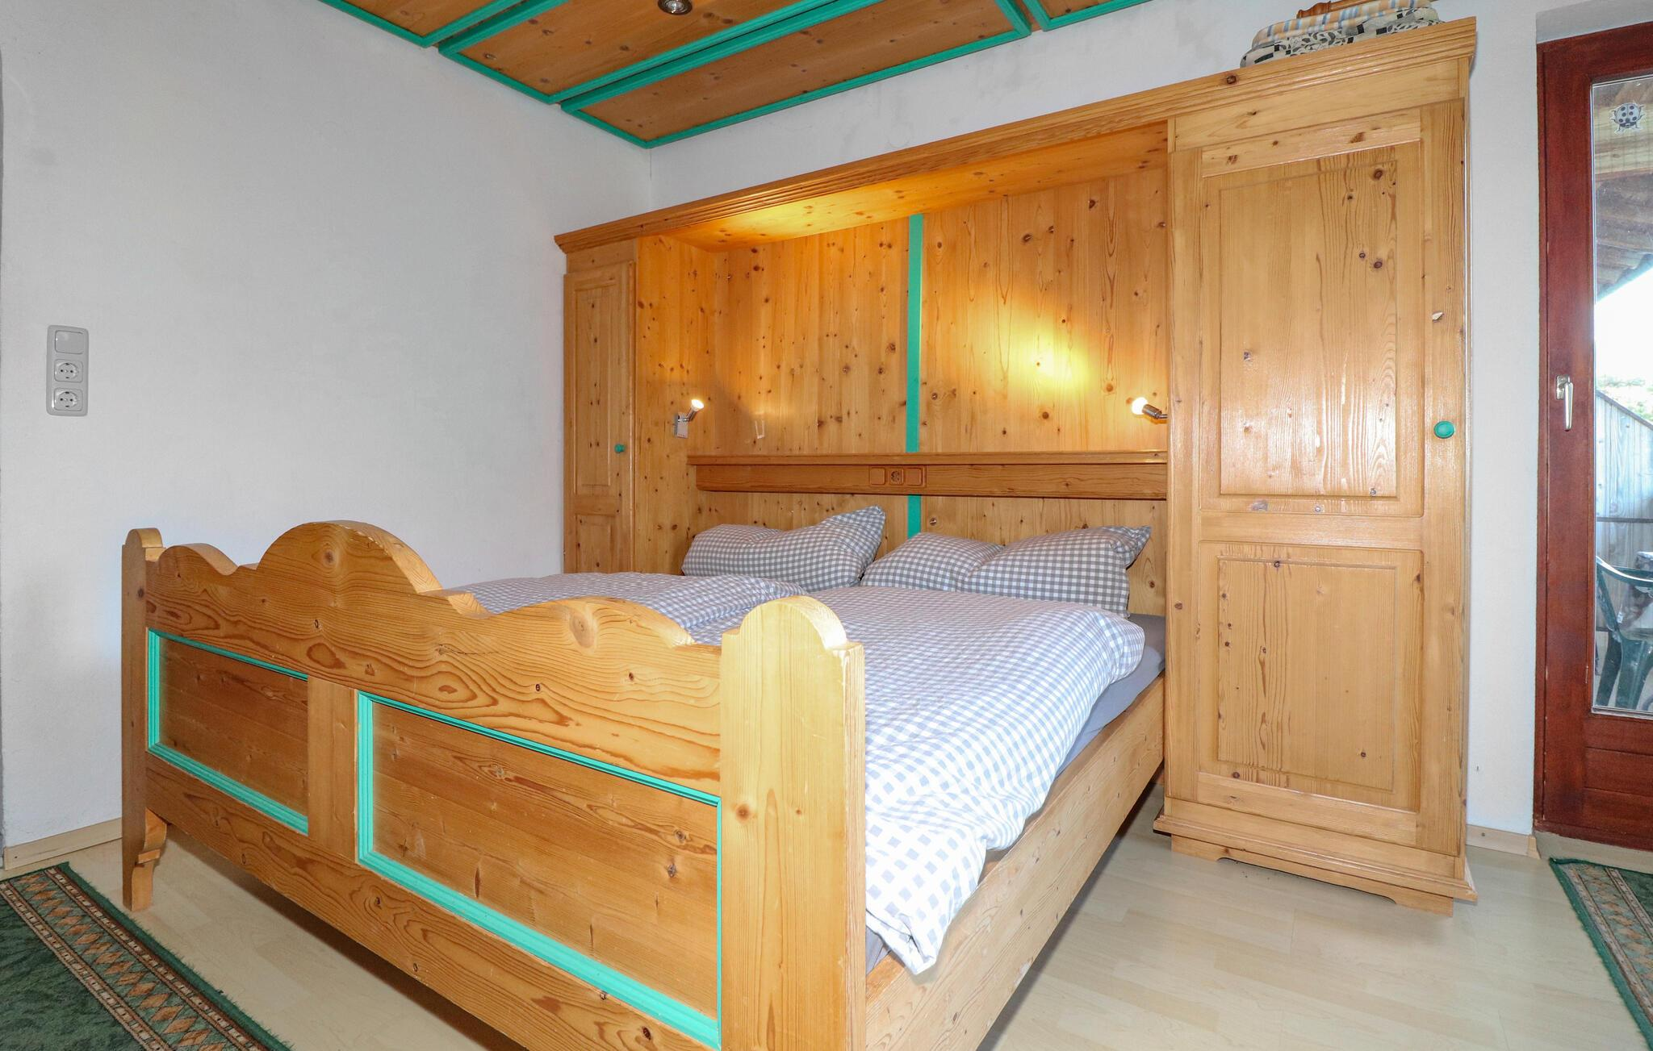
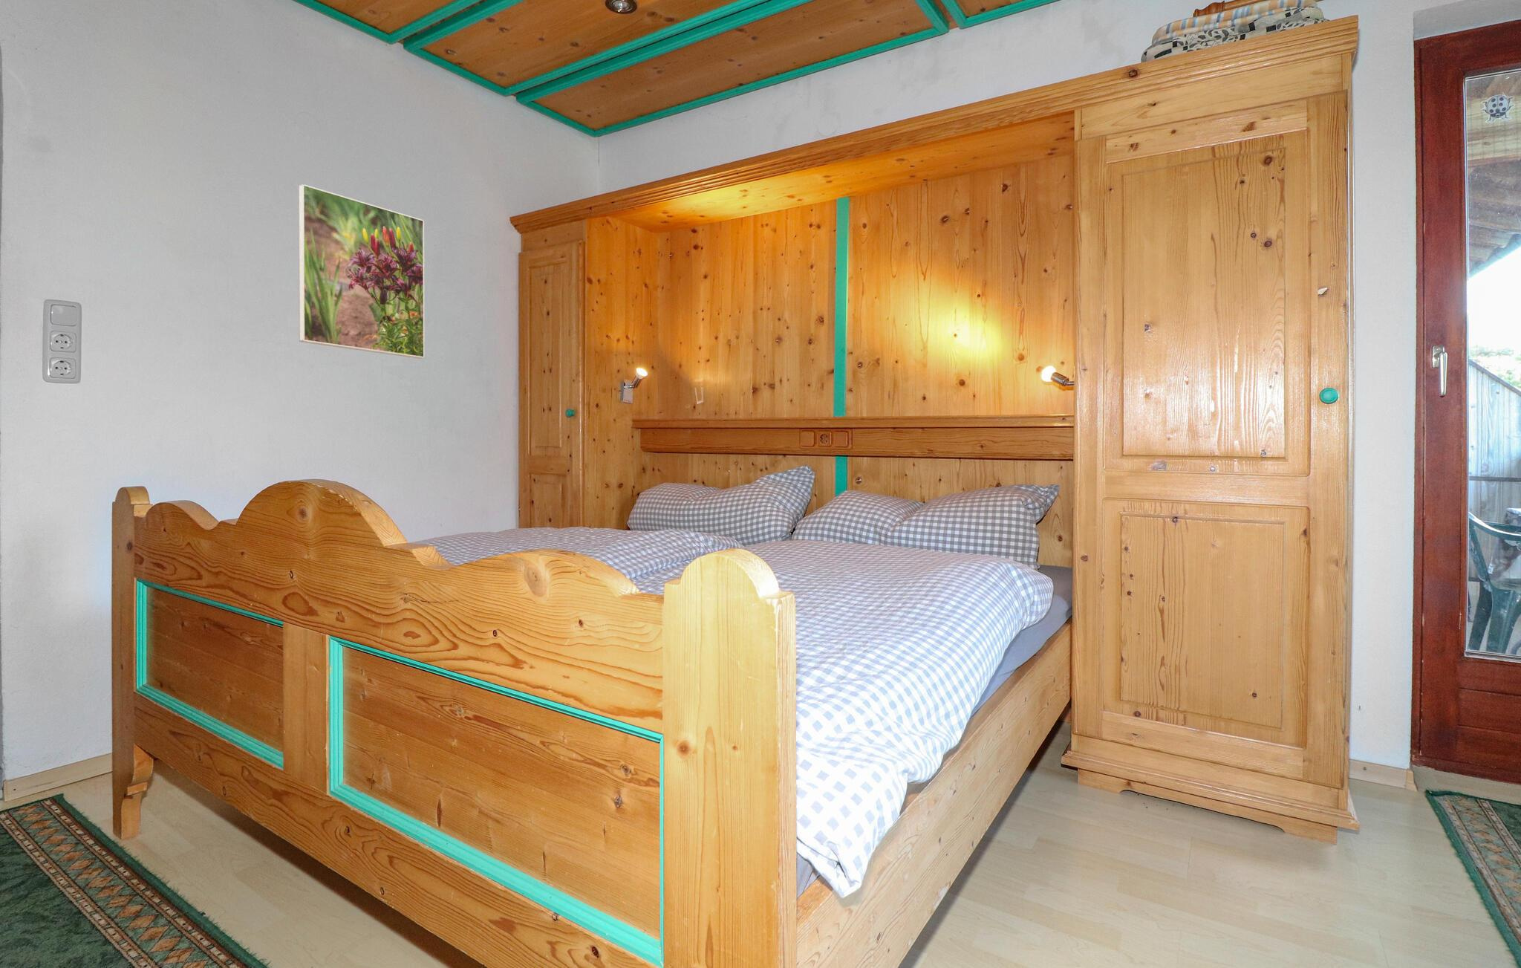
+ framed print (366, 277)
